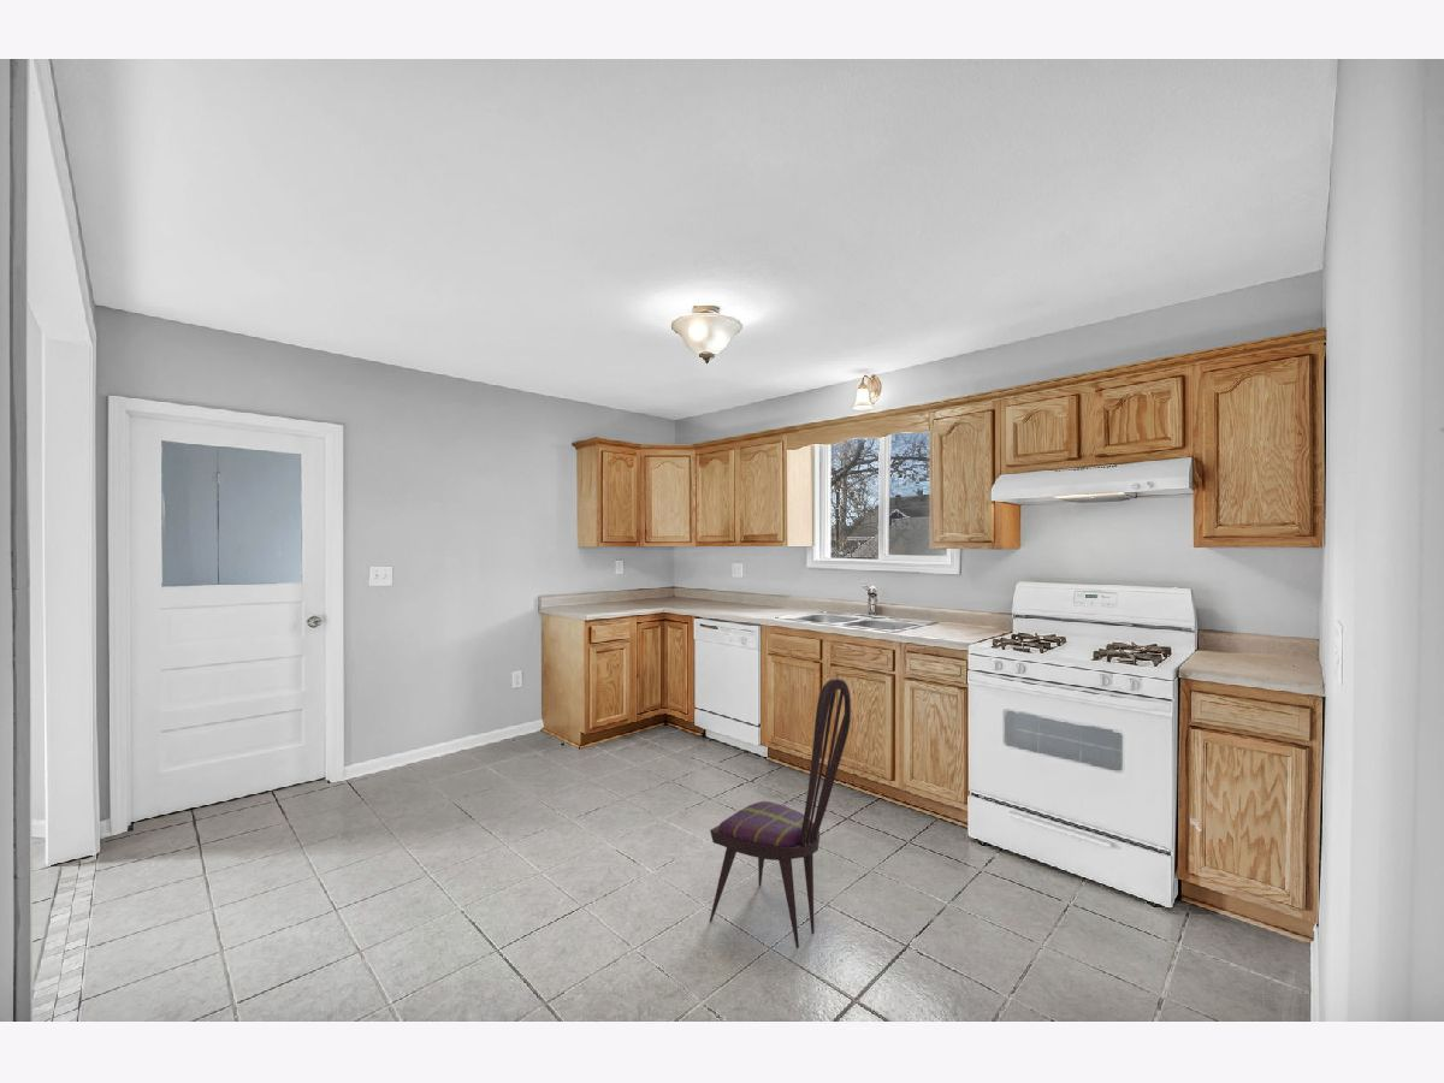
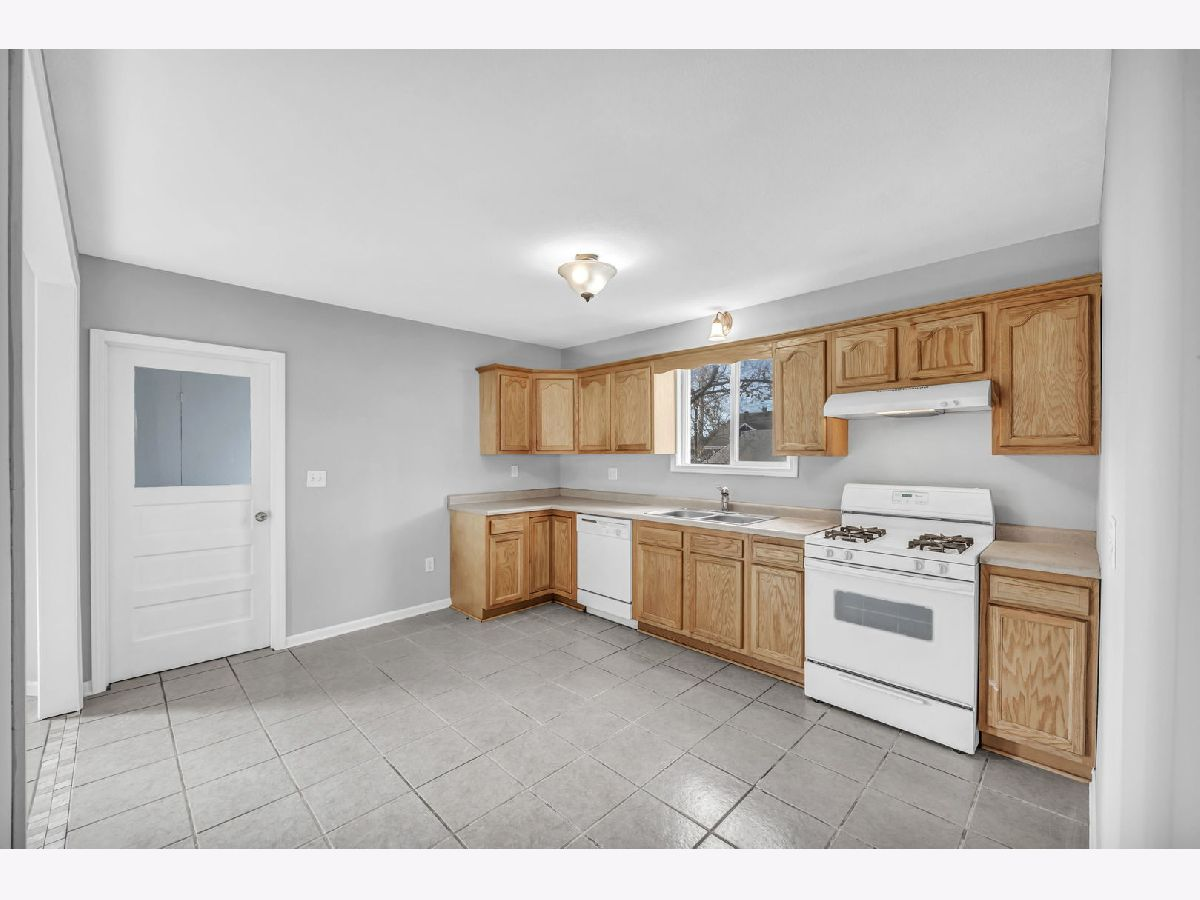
- dining chair (779, 804)
